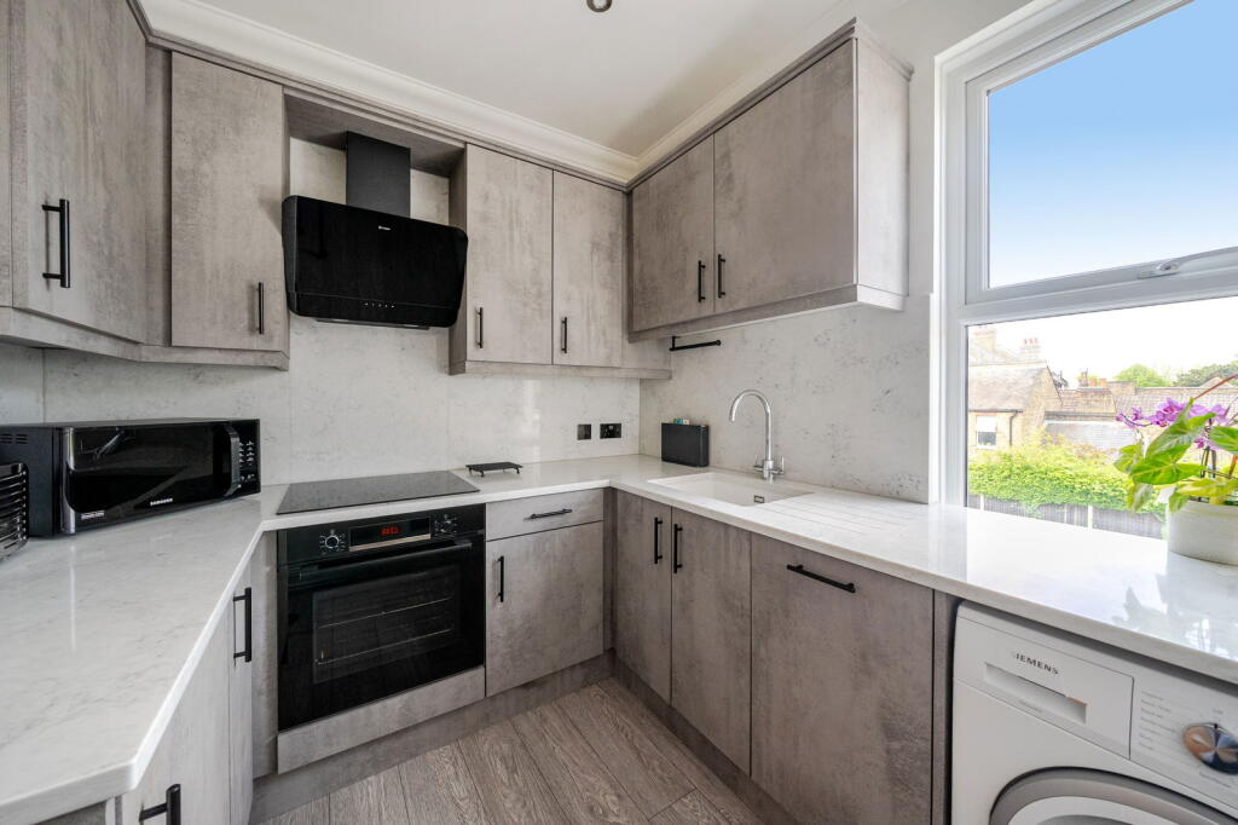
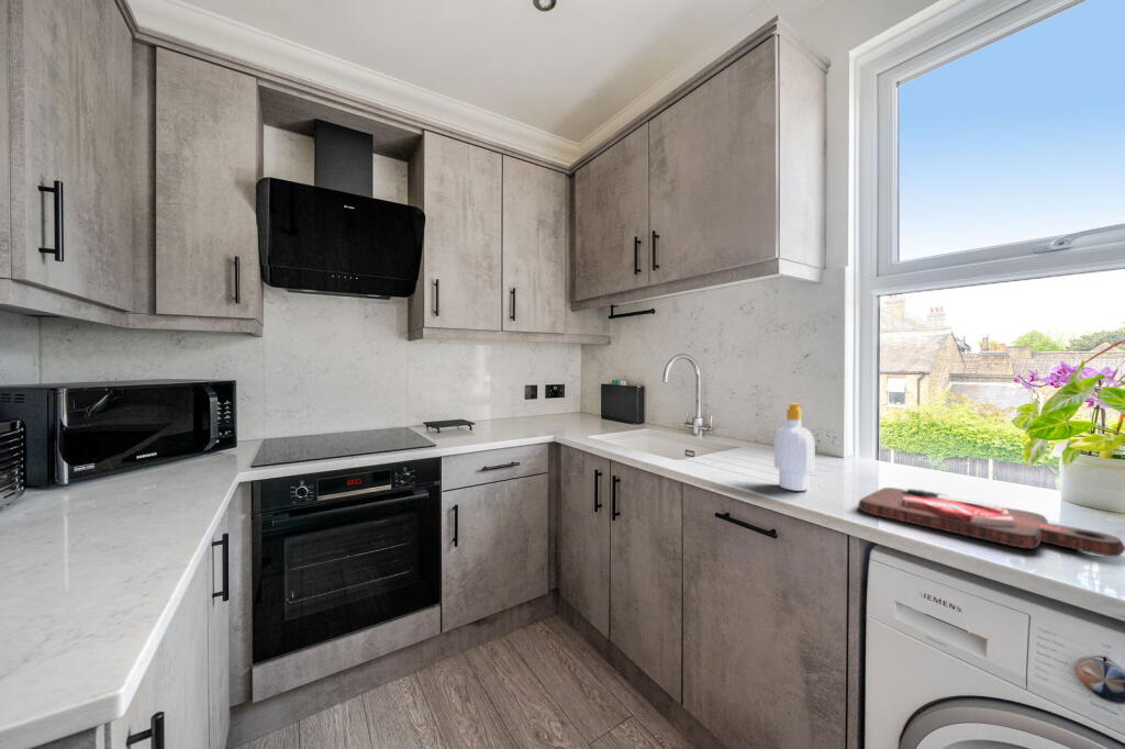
+ cutting board (976, 512)
+ soap bottle (793, 445)
